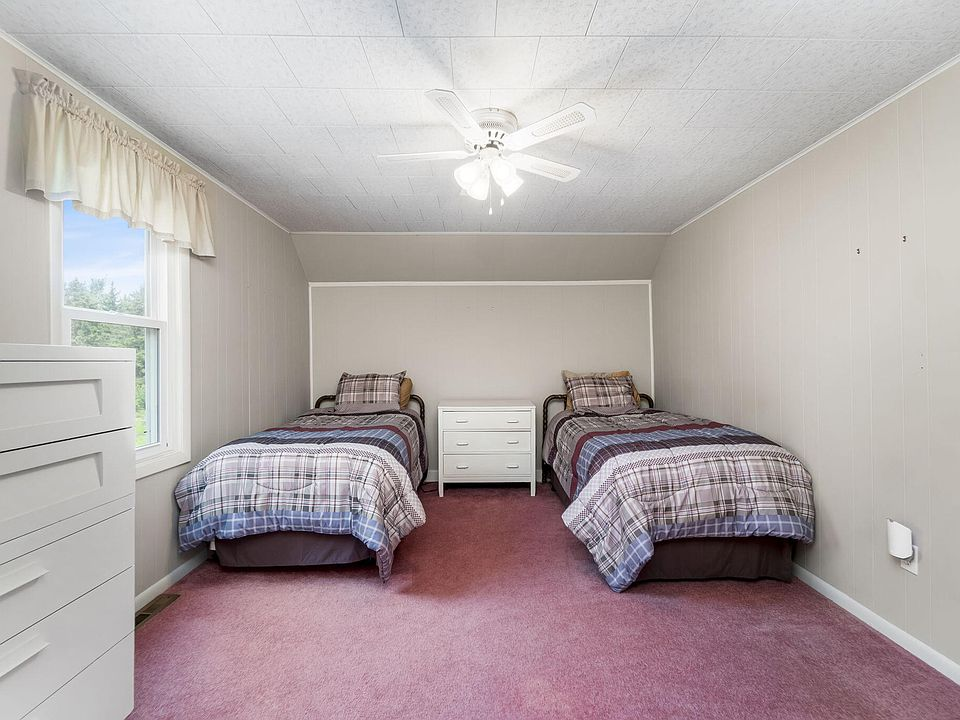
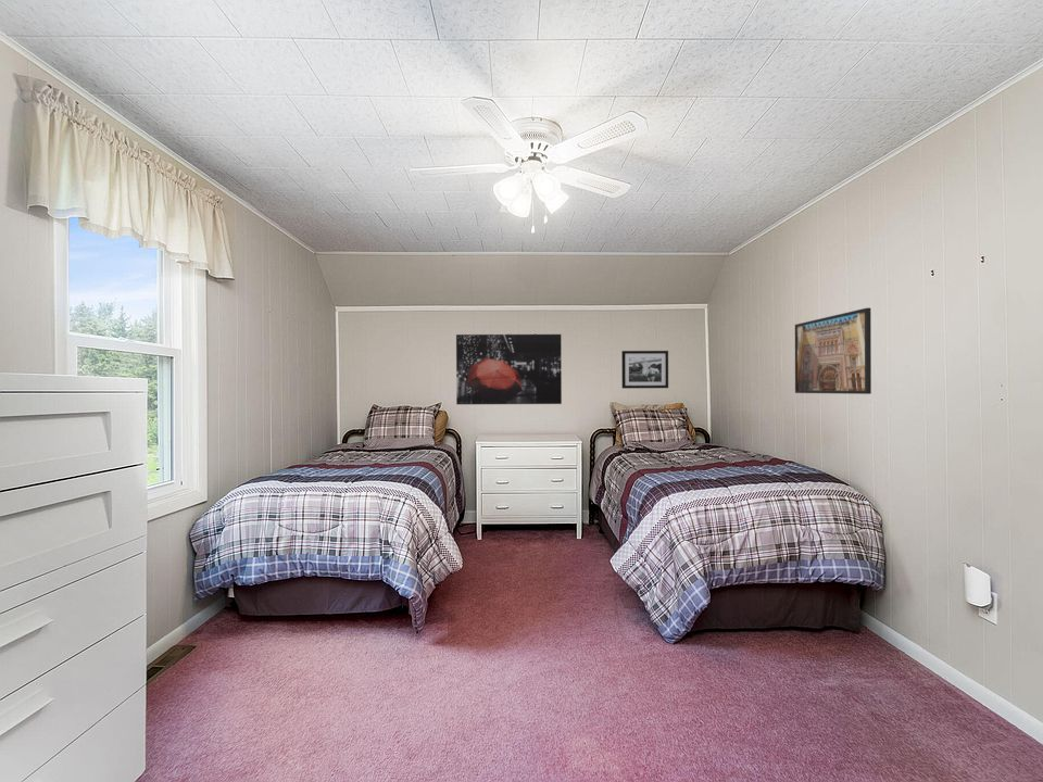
+ wall art (508, 369)
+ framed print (828, 355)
+ picture frame (644, 369)
